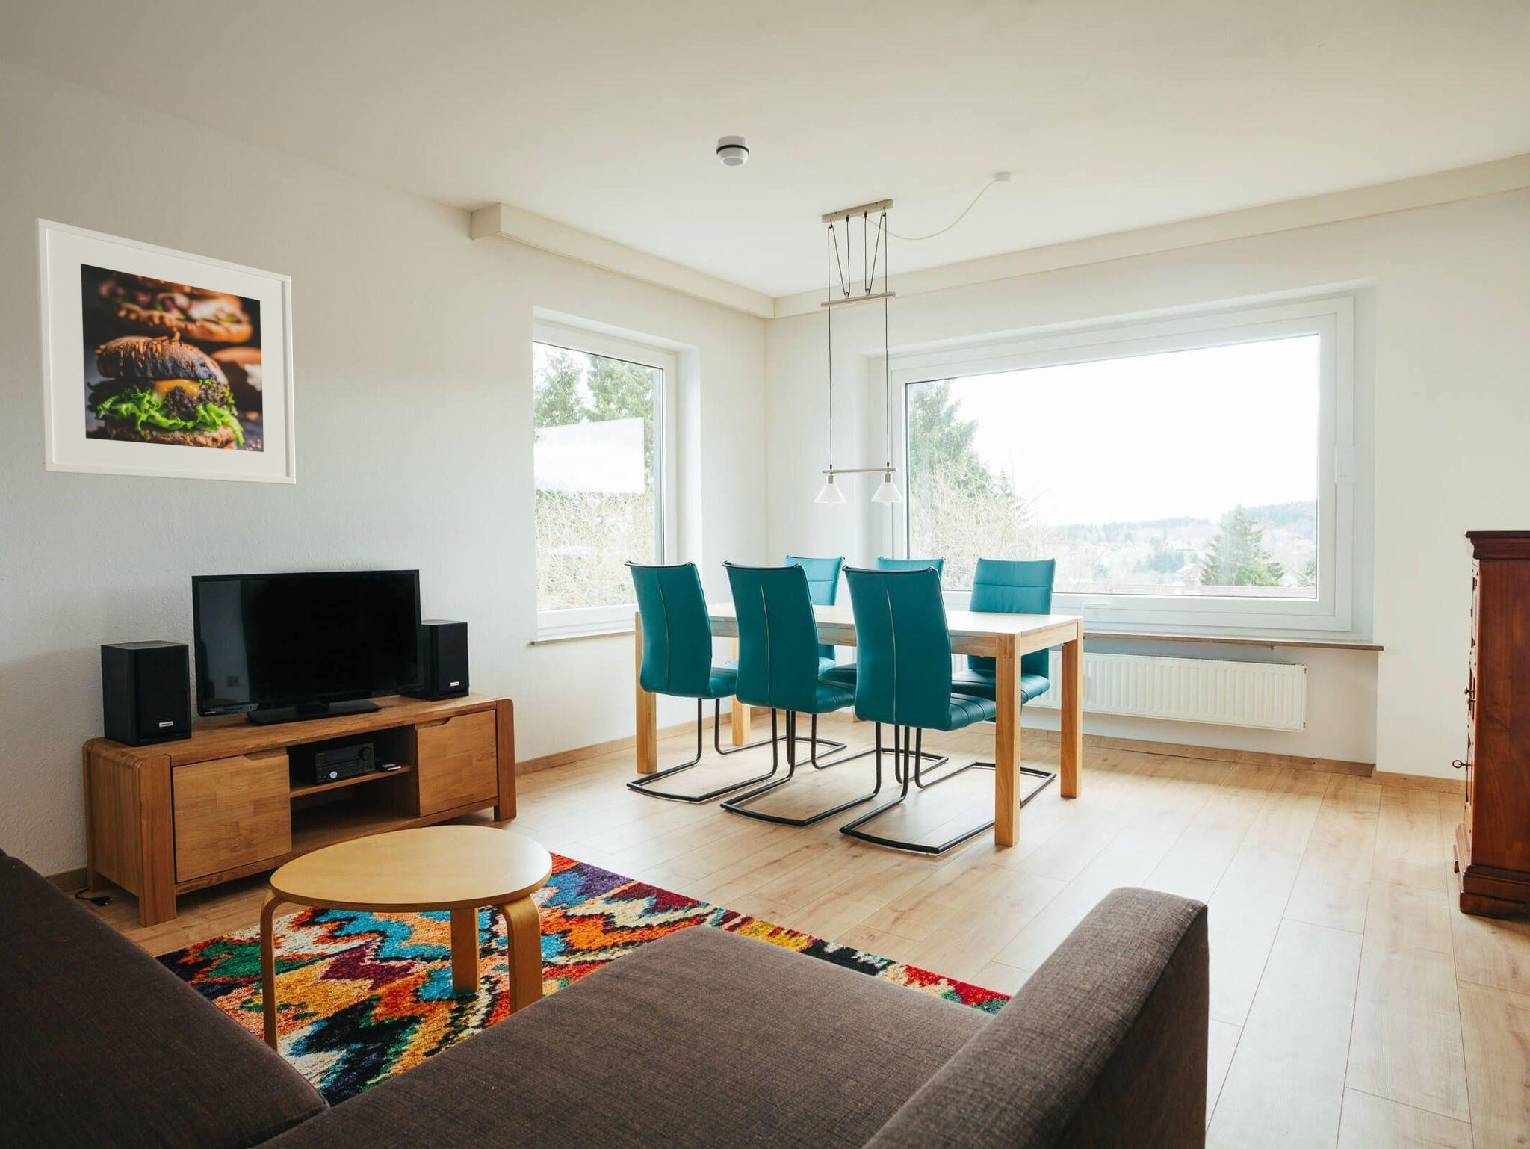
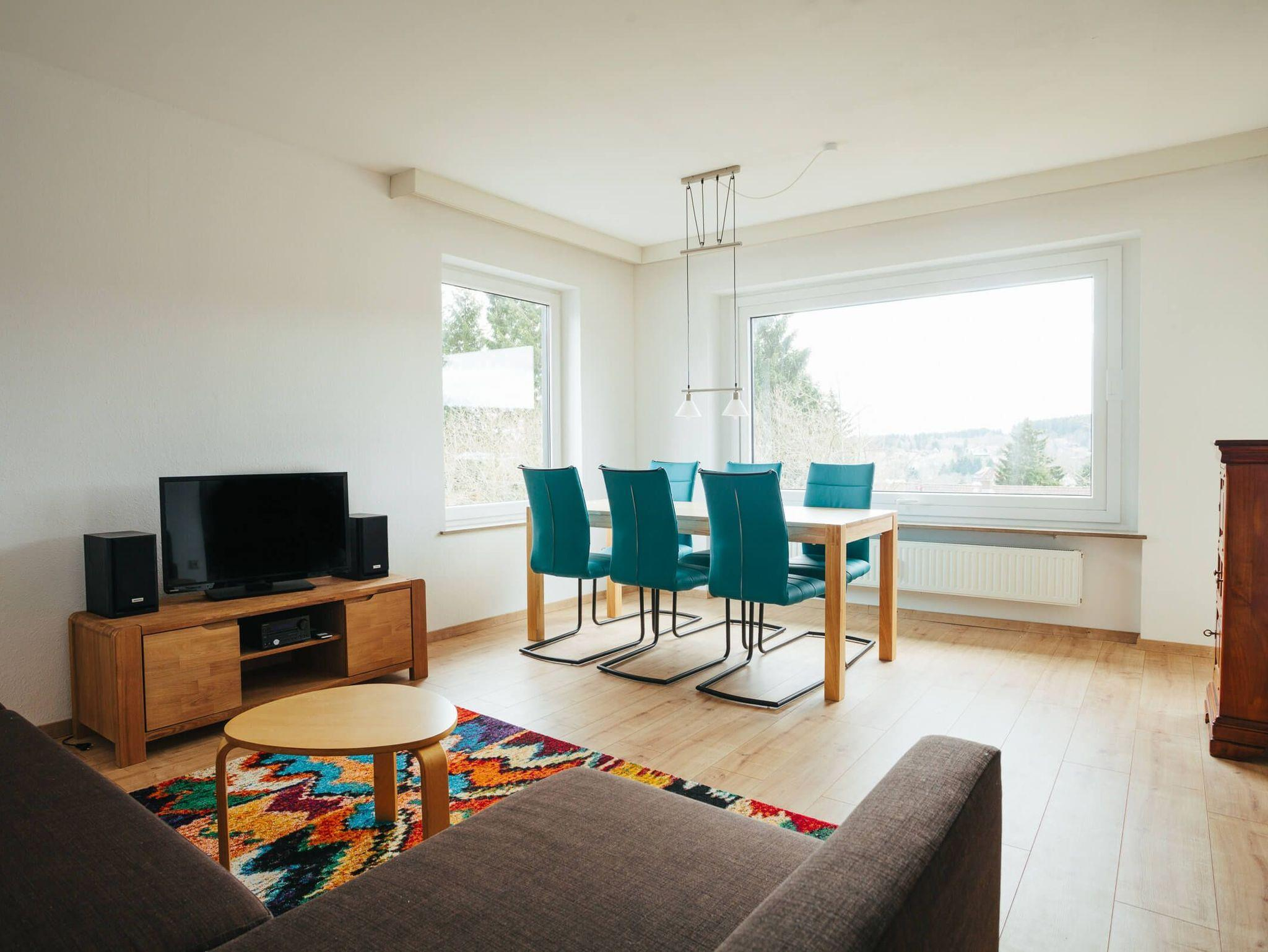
- smoke detector (732, 152)
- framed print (177, 364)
